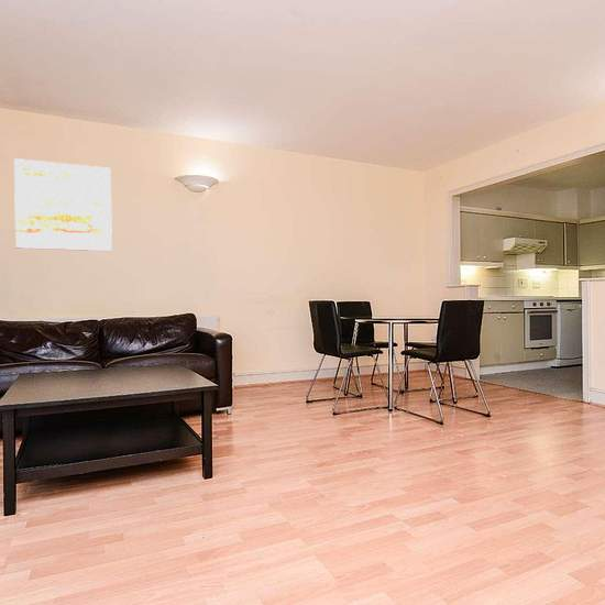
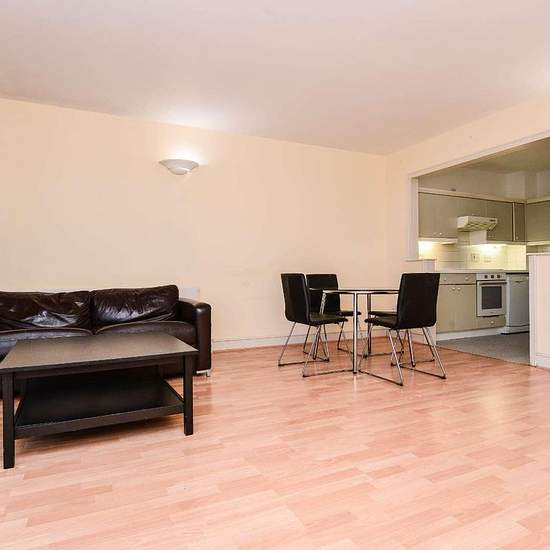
- wall art (65, 206)
